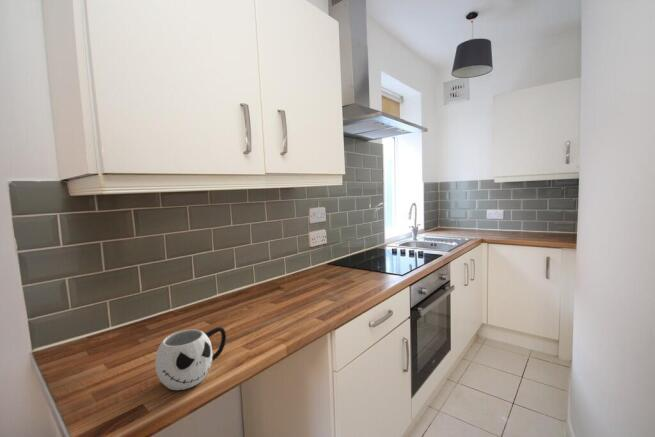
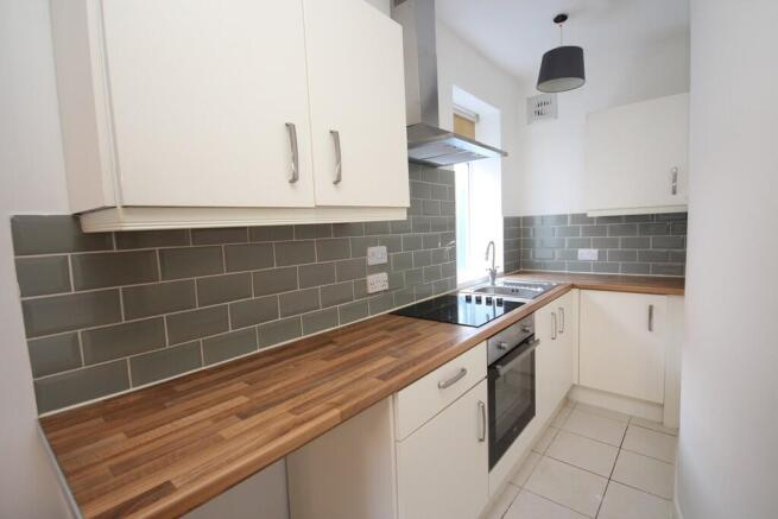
- mug (194, 353)
